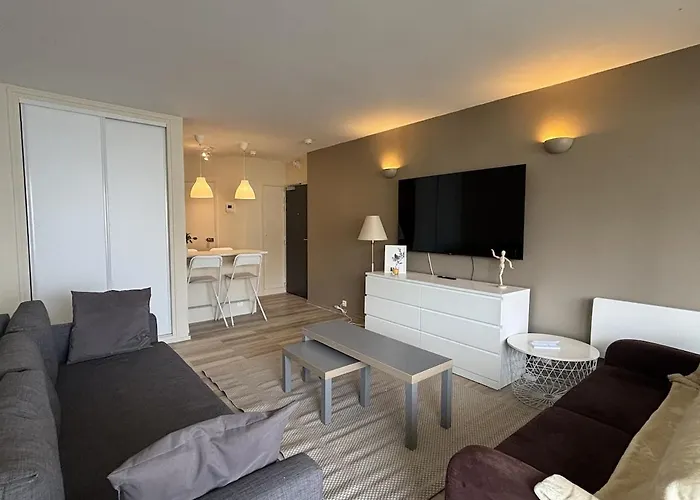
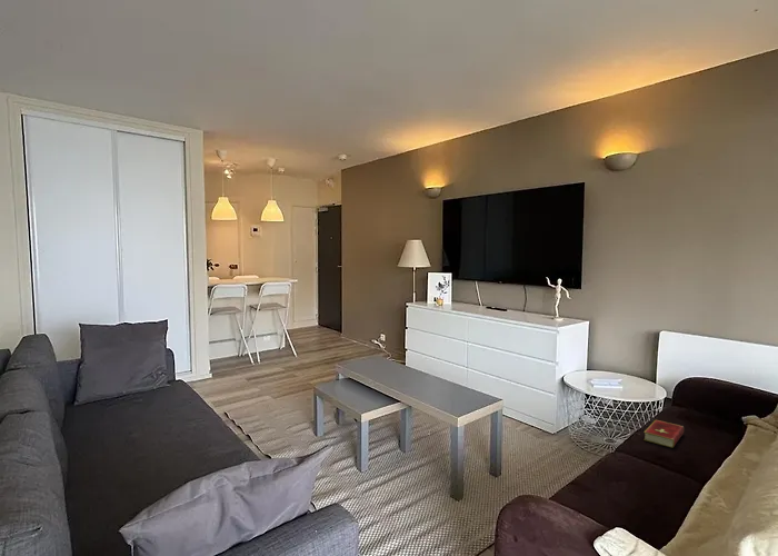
+ hardcover book (664, 433)
